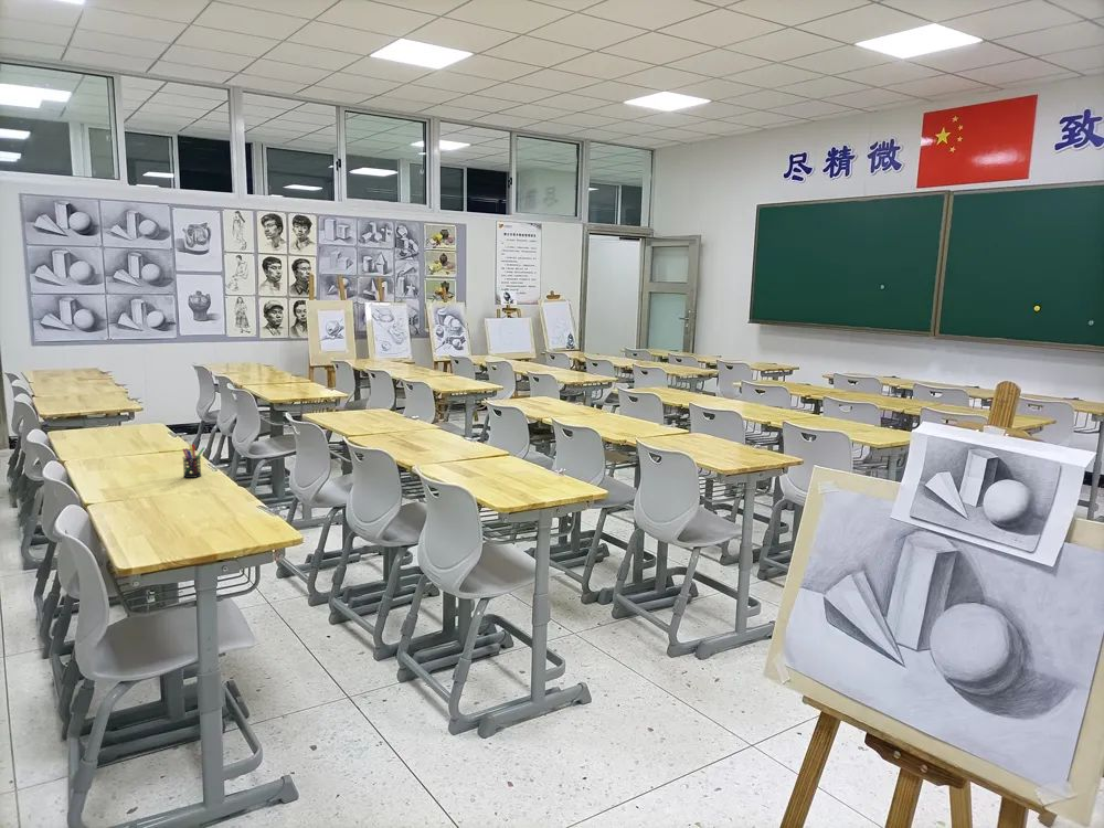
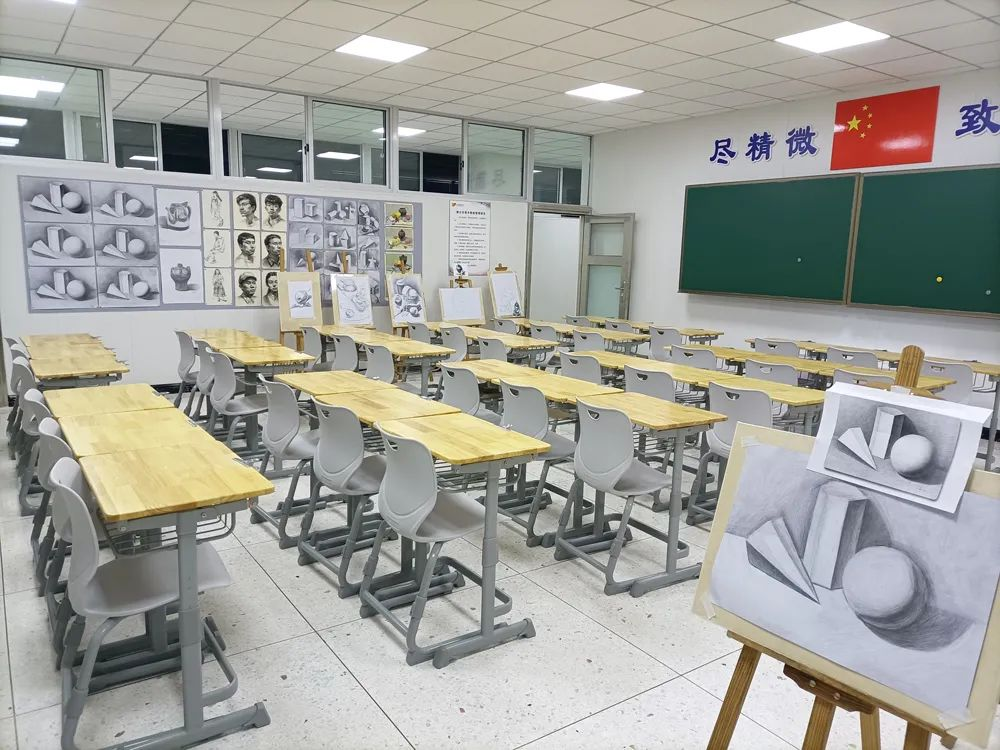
- pen holder (193, 459)
